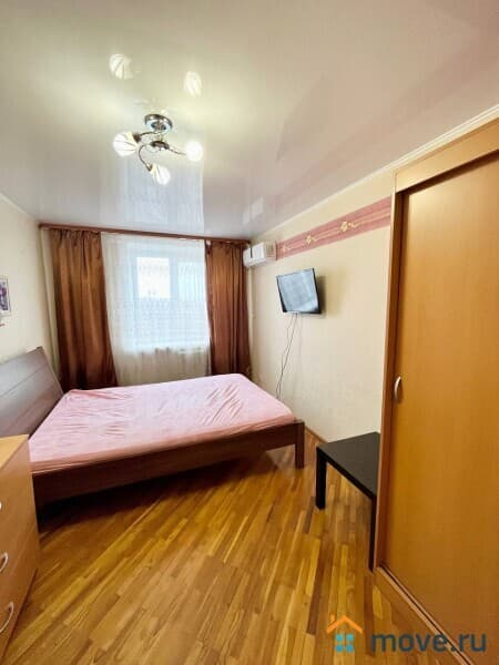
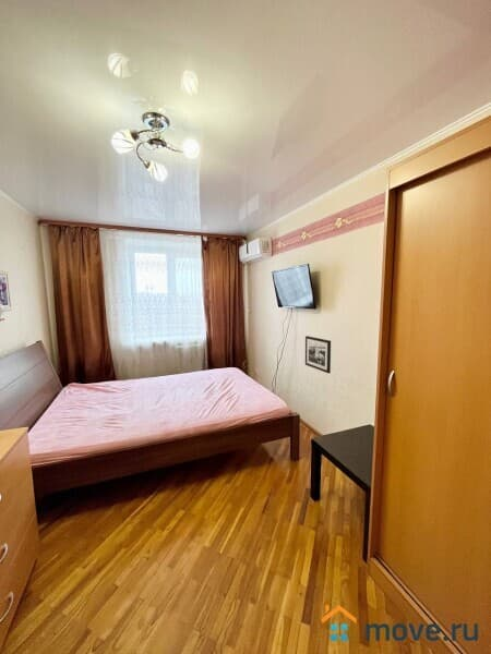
+ picture frame (316, 353)
